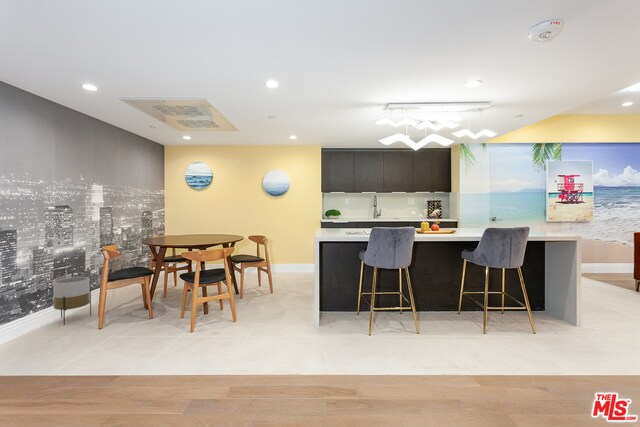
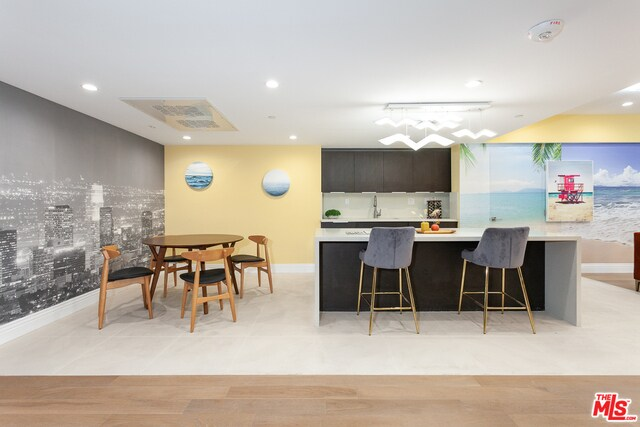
- planter (71, 299)
